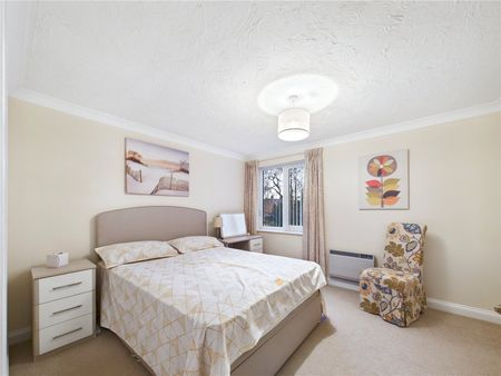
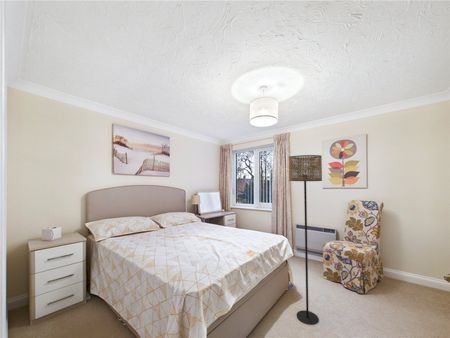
+ floor lamp (306, 236)
